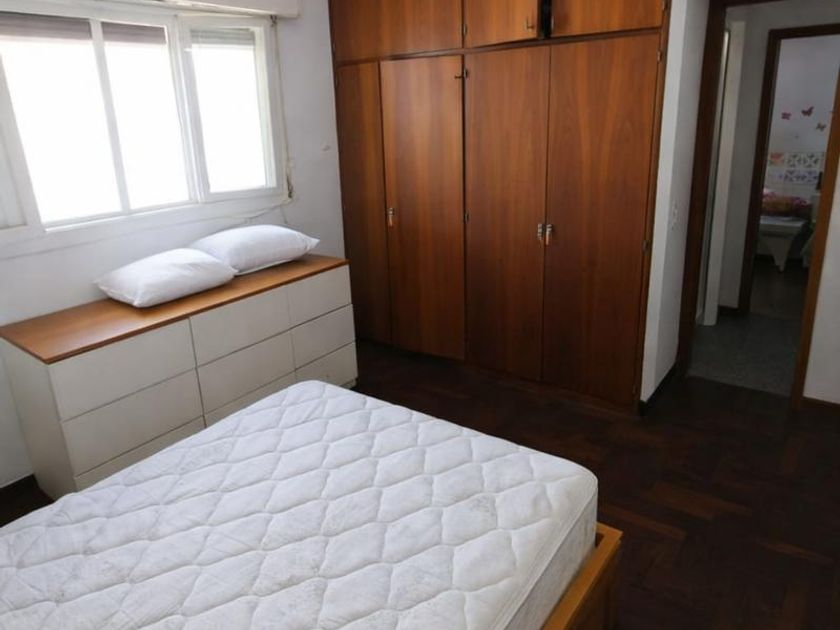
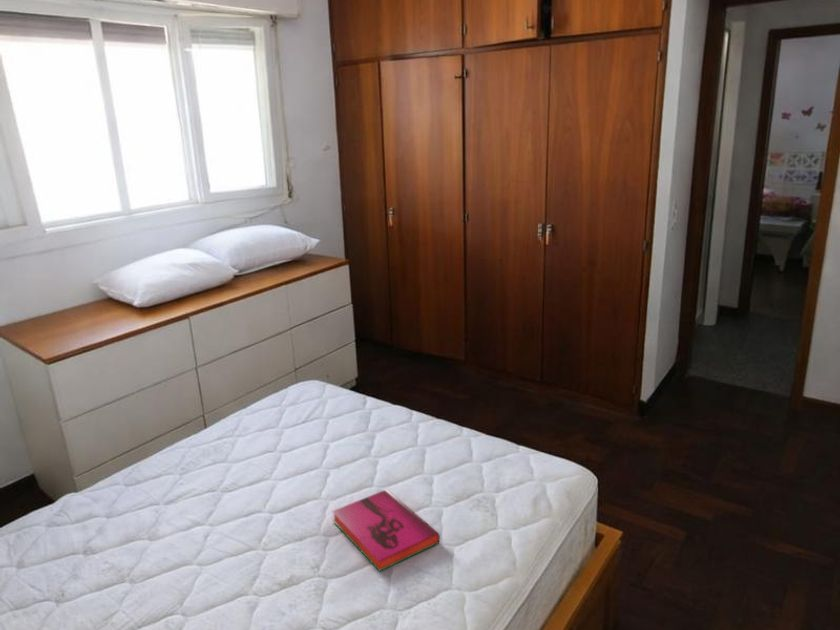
+ hardback book (384, 526)
